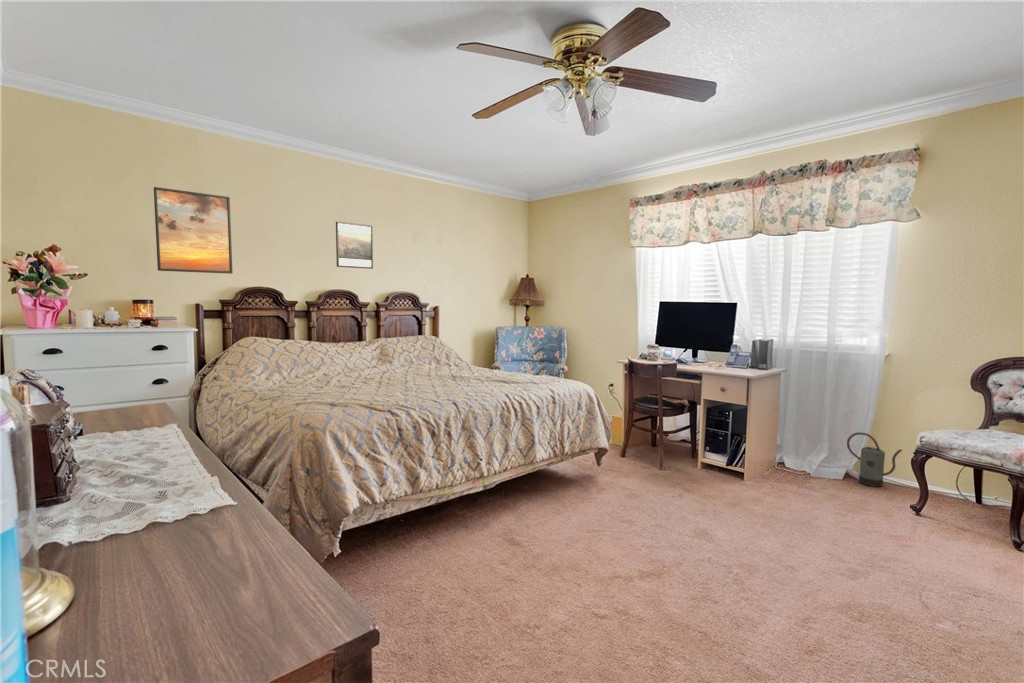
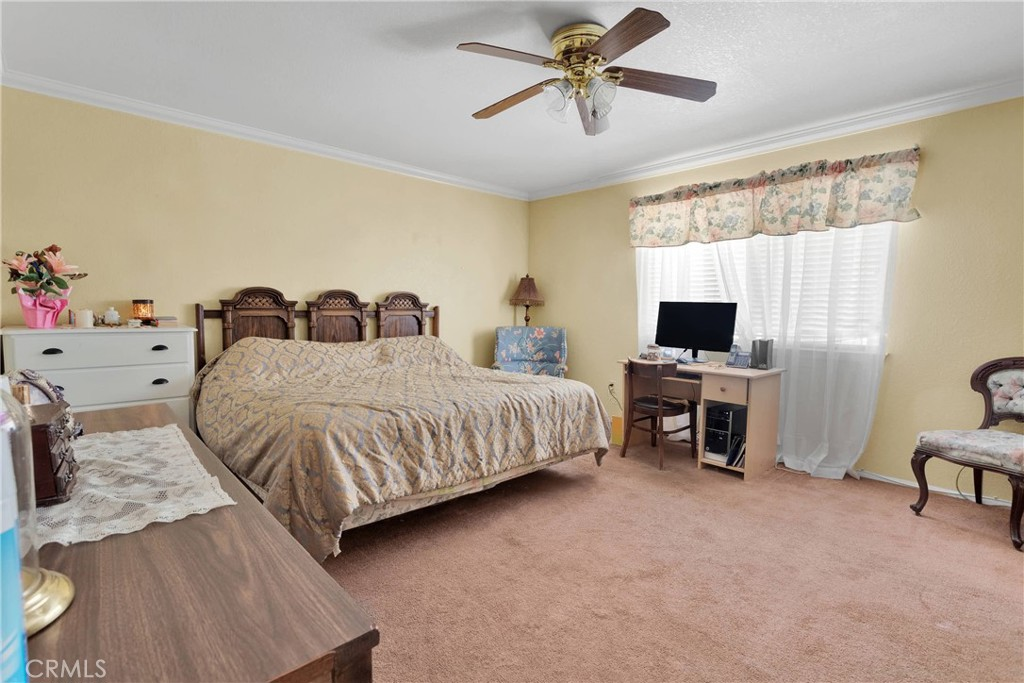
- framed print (195, 232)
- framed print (354, 245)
- watering can (872, 459)
